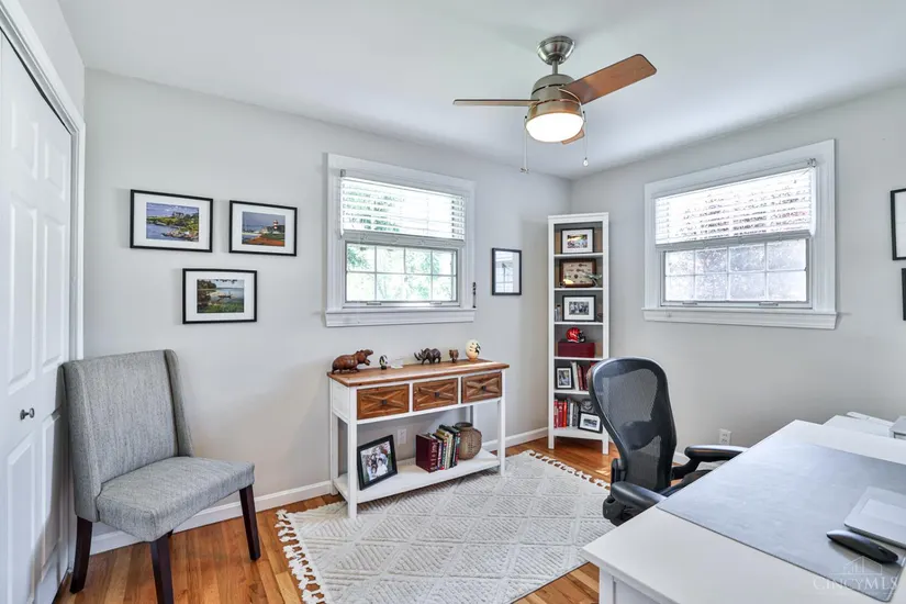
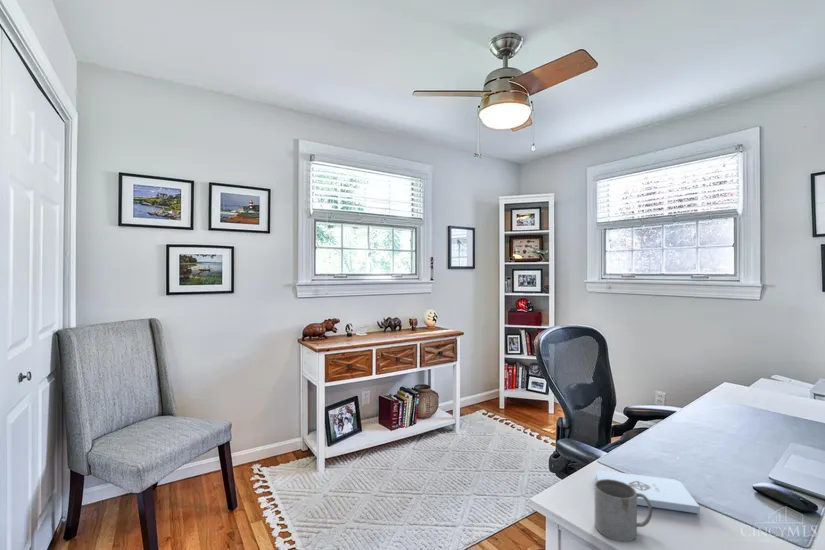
+ mug (623, 509)
+ notepad (642, 489)
